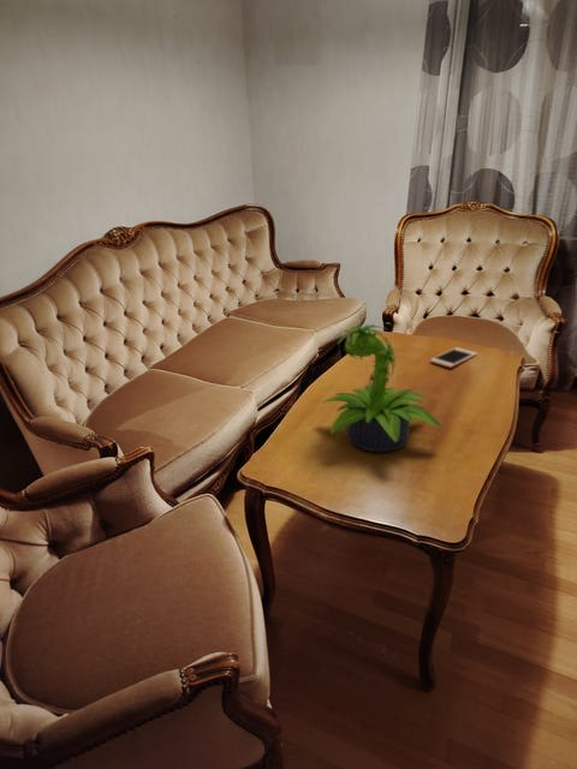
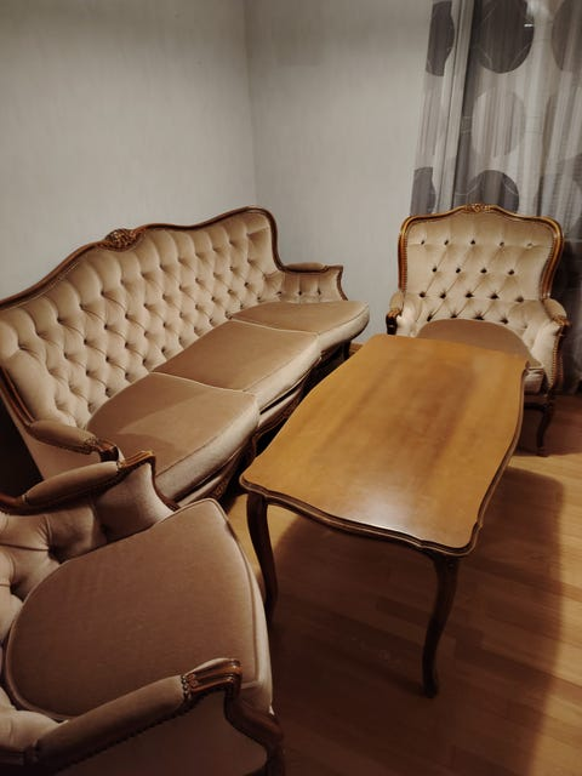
- cell phone (453, 357)
- potted plant (380, 383)
